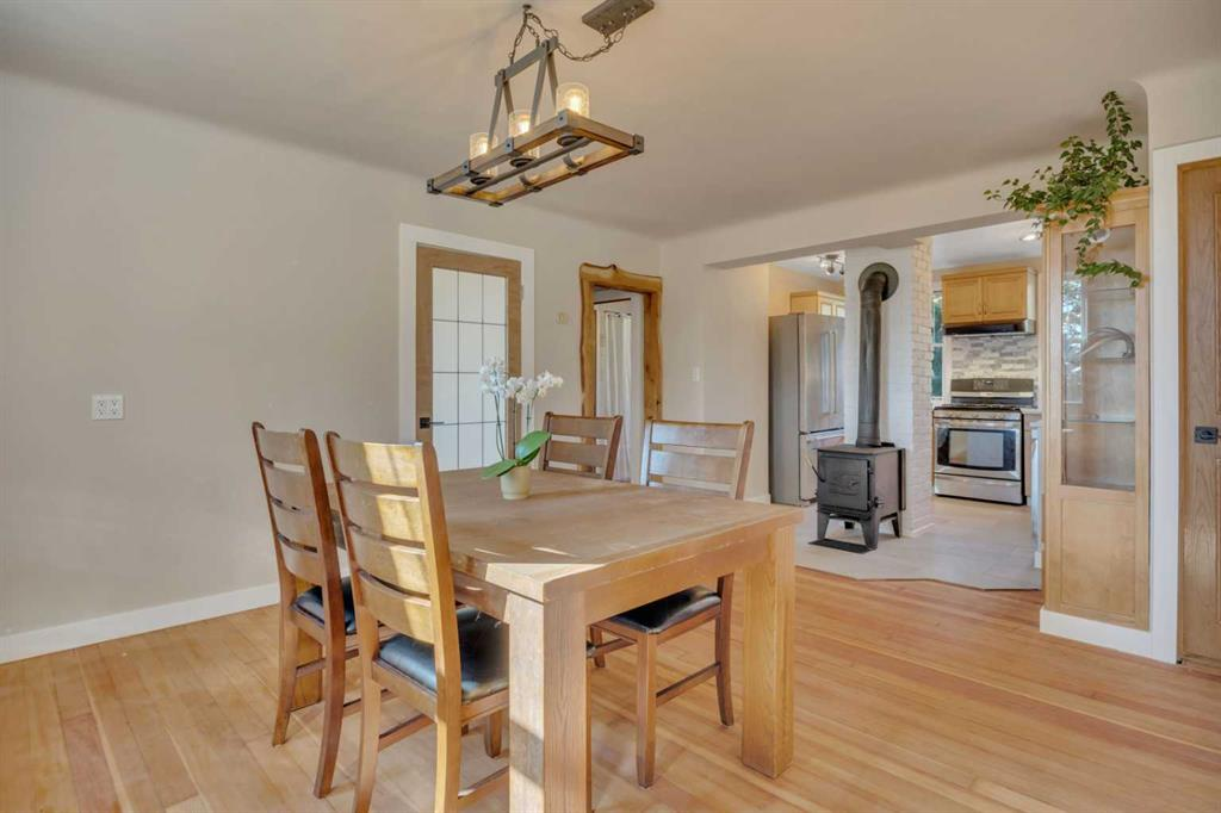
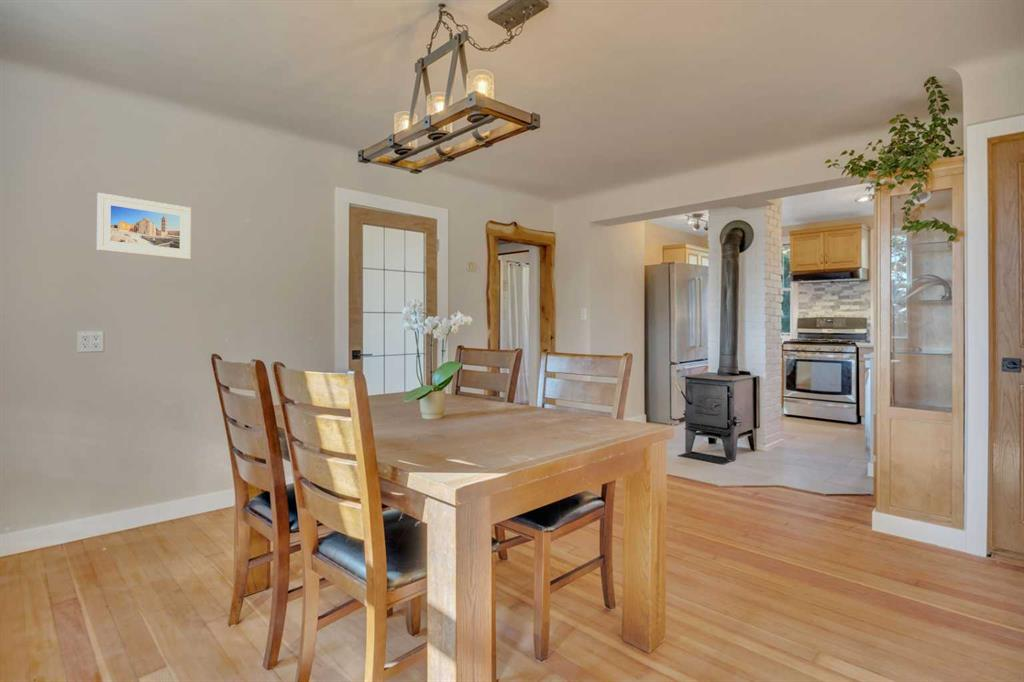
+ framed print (146, 227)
